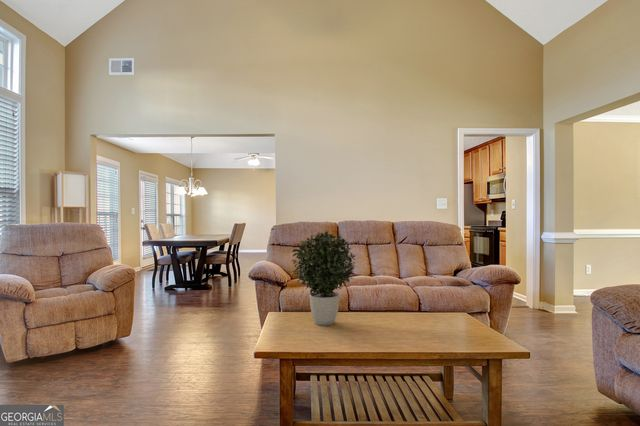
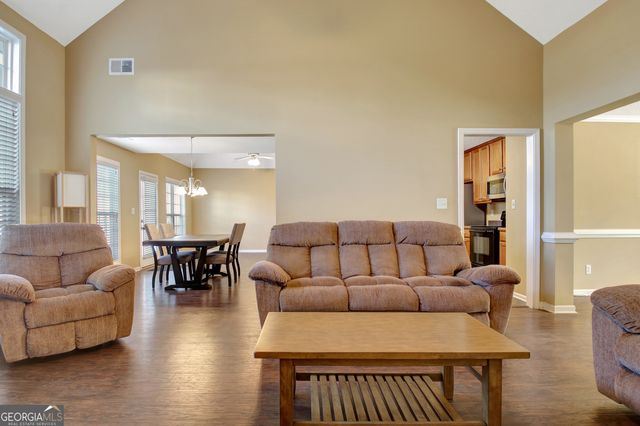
- potted plant (324, 277)
